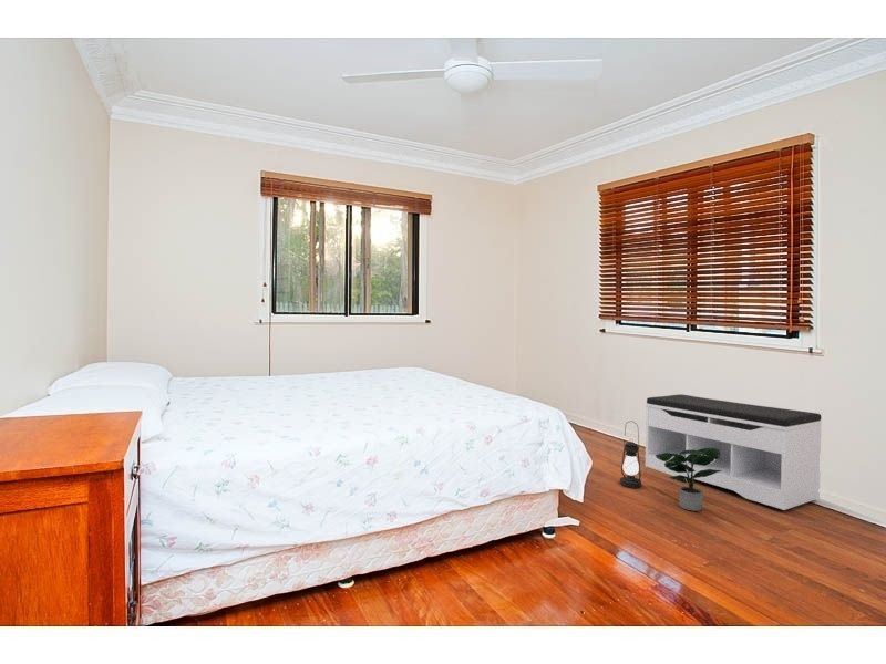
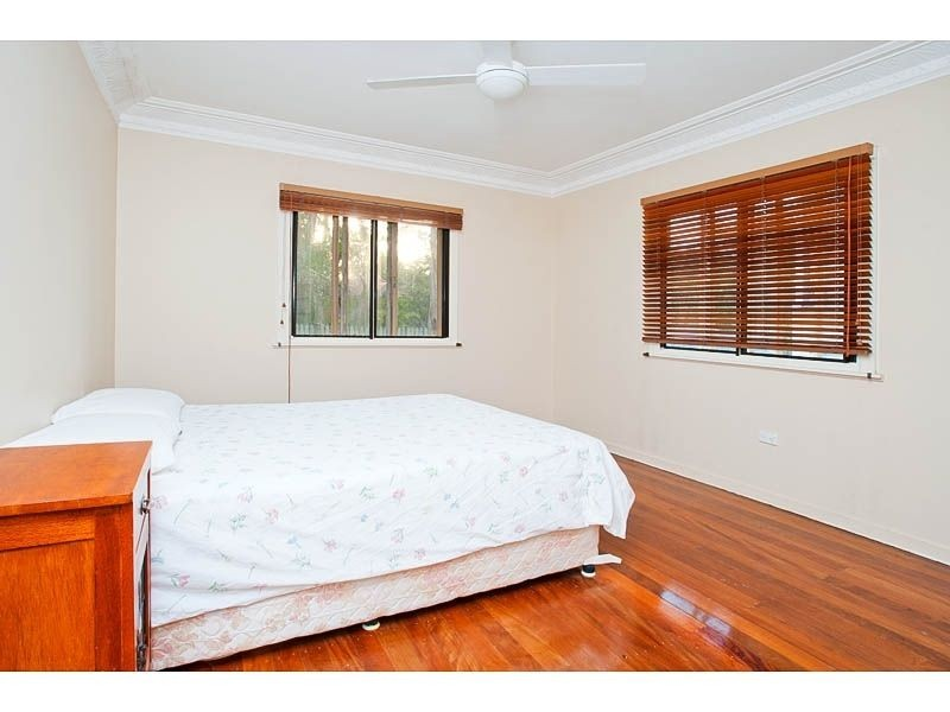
- bench (724, 443)
- lantern (630, 453)
- potted plant (688, 476)
